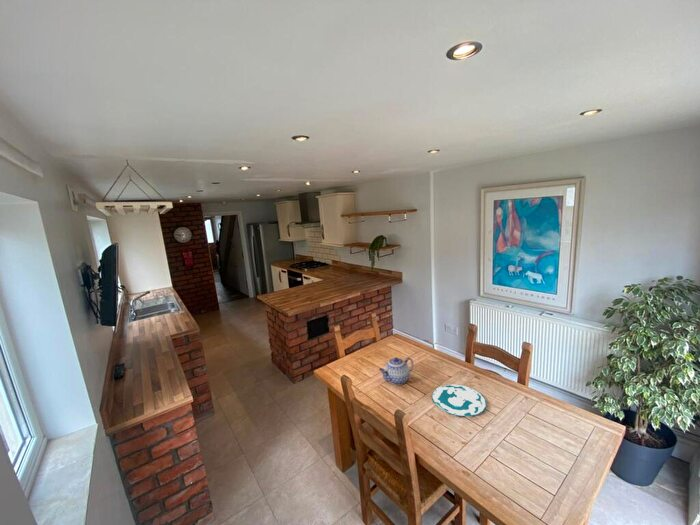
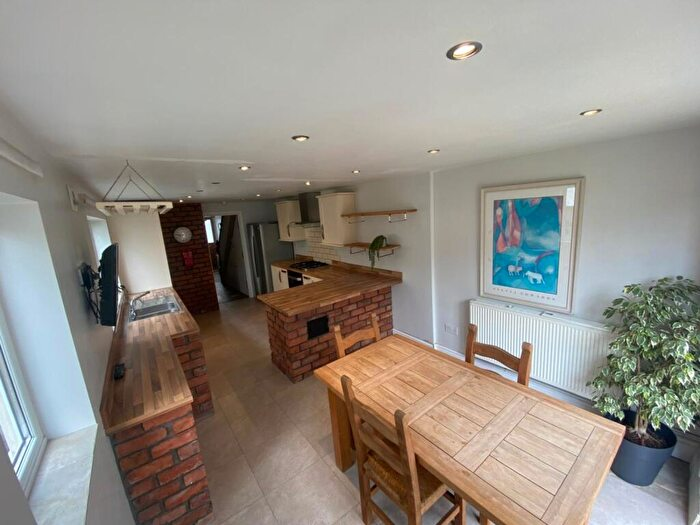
- plate (458, 396)
- teapot (396, 369)
